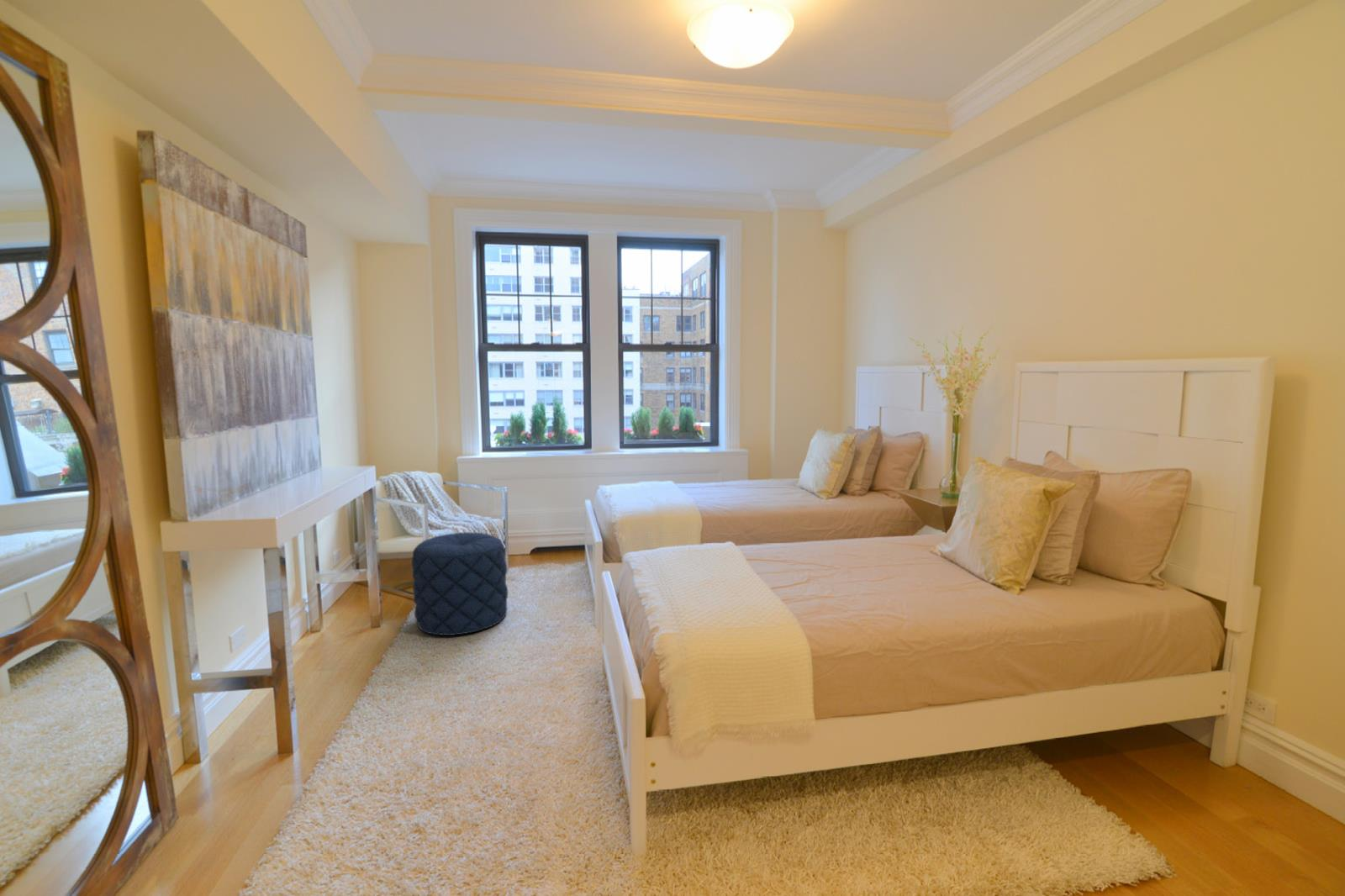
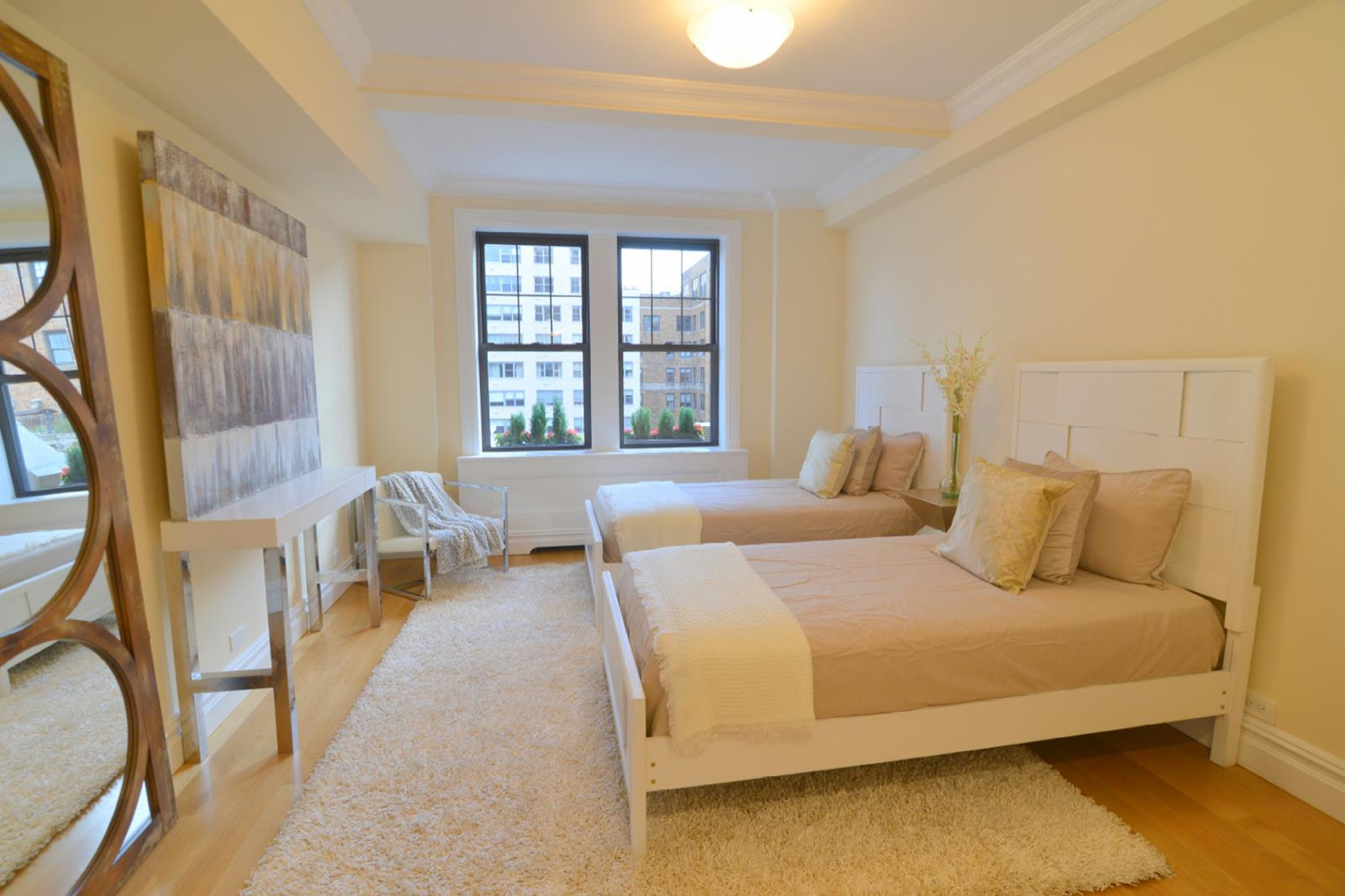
- pouf (460, 579)
